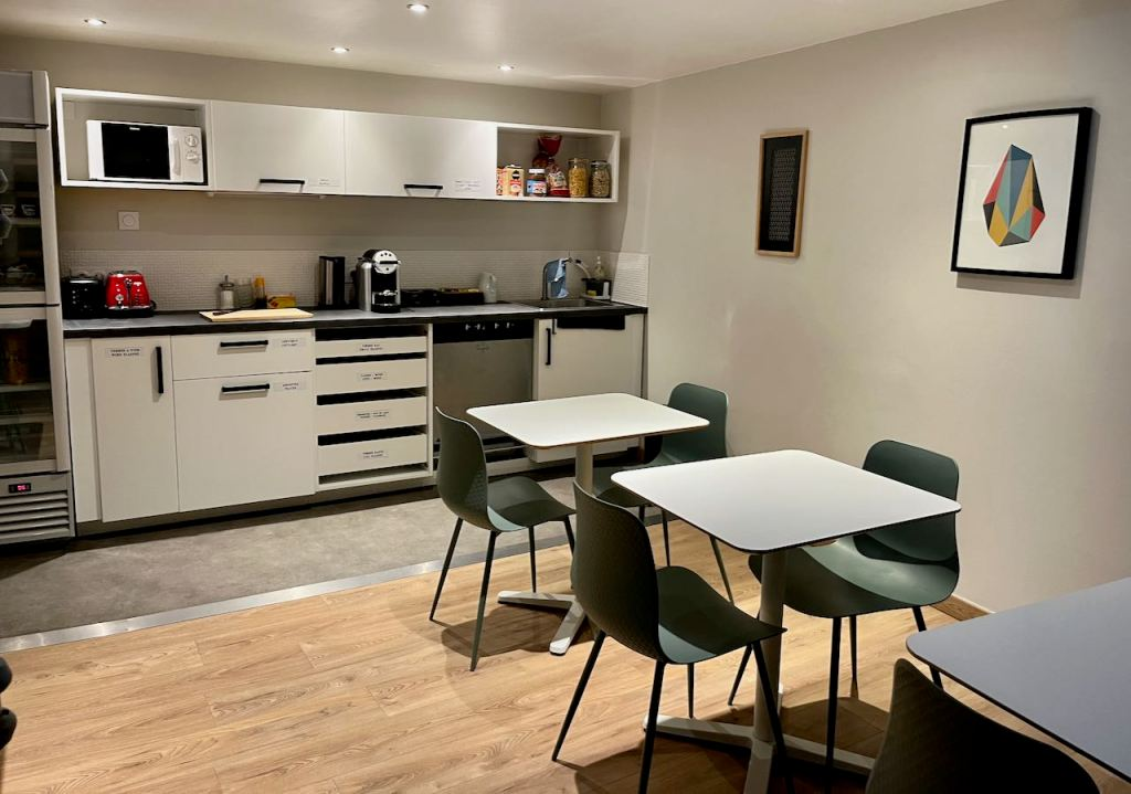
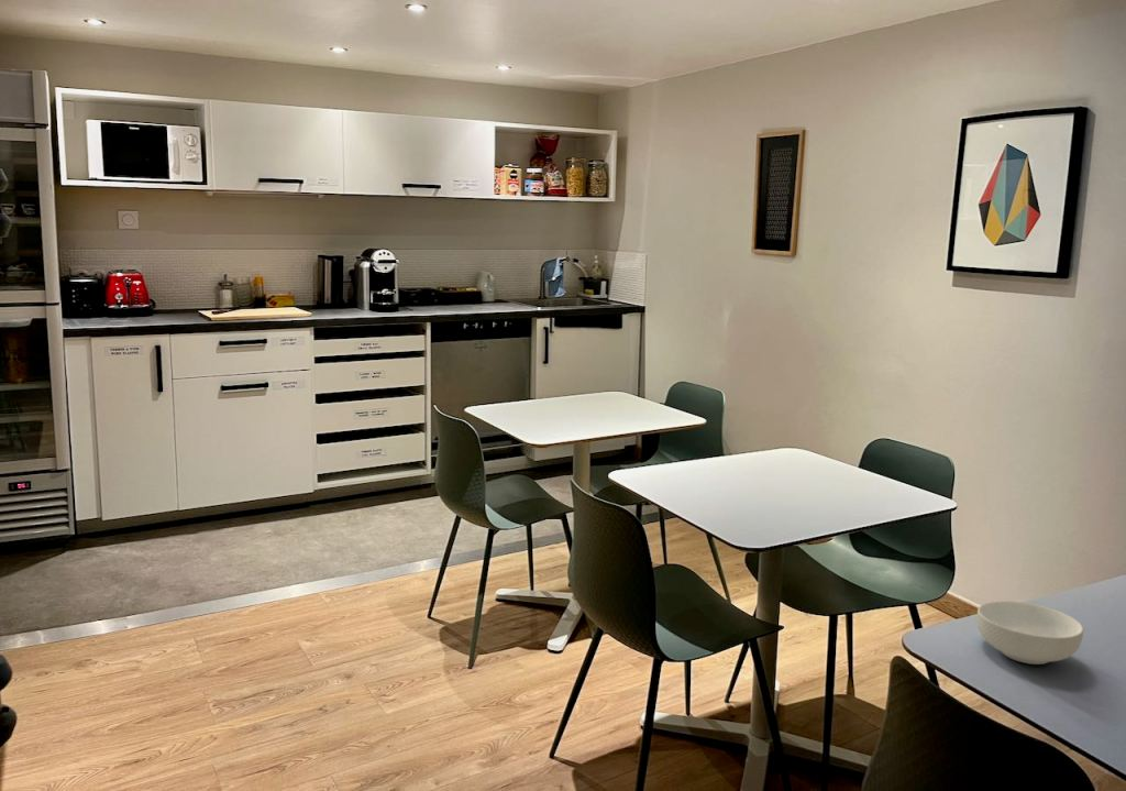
+ cereal bowl (1027, 636)
